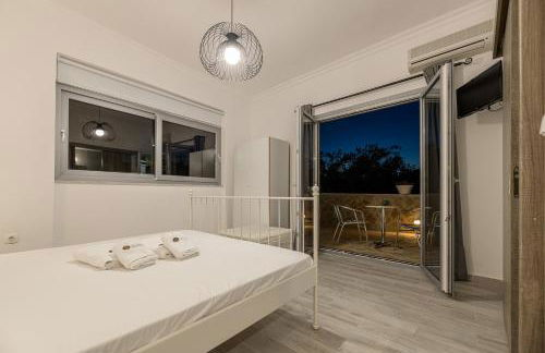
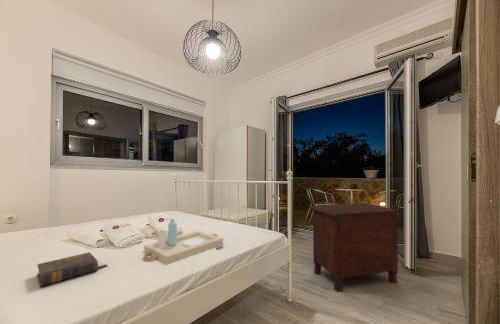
+ serving tray (185, 234)
+ book (75, 265)
+ nightstand (352, 242)
